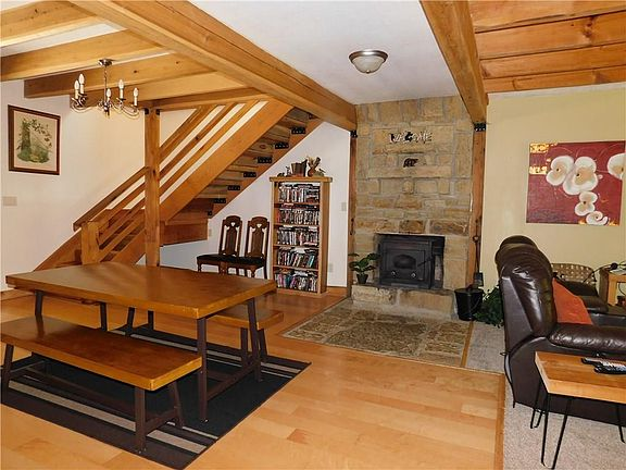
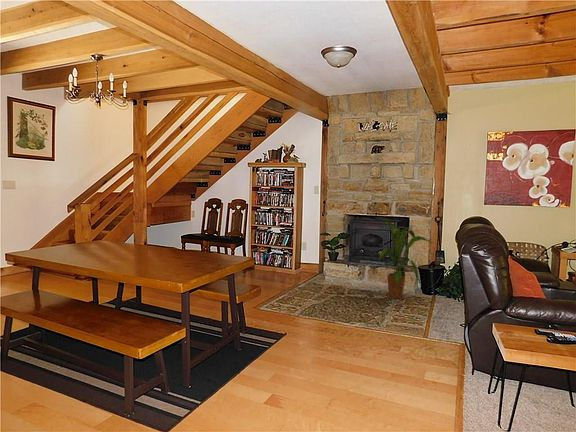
+ house plant (404, 258)
